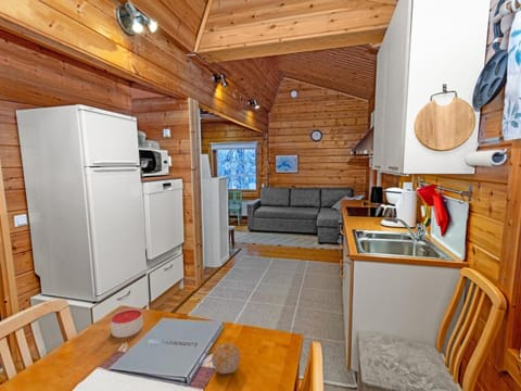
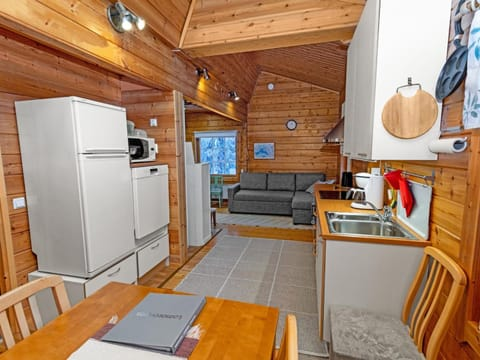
- fruit (226, 357)
- candle (127, 321)
